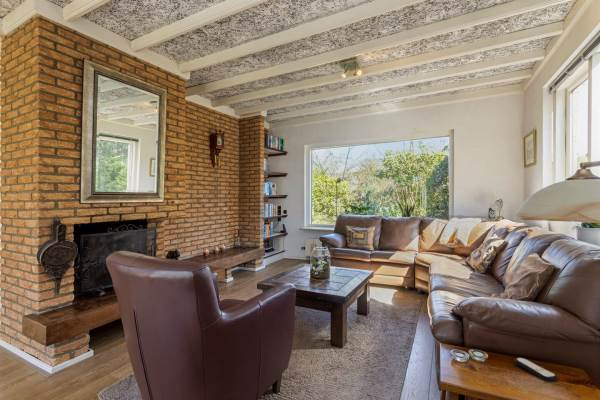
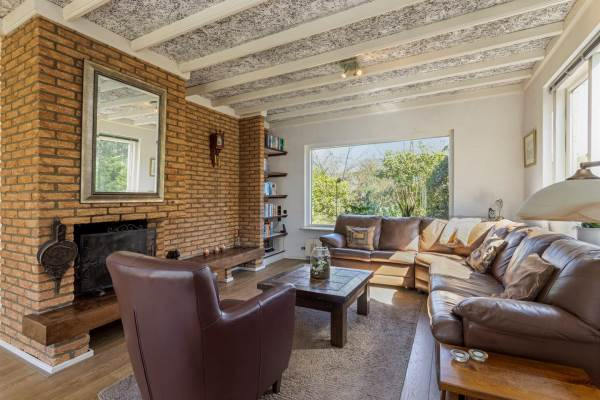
- remote control (534, 368)
